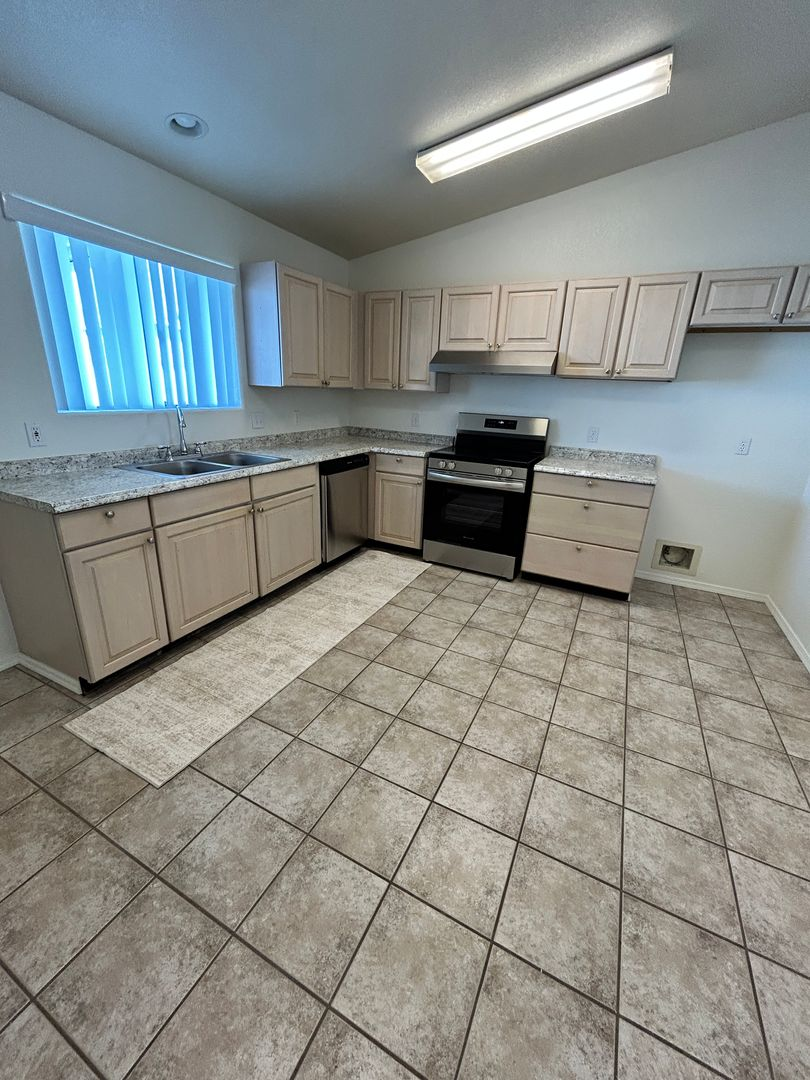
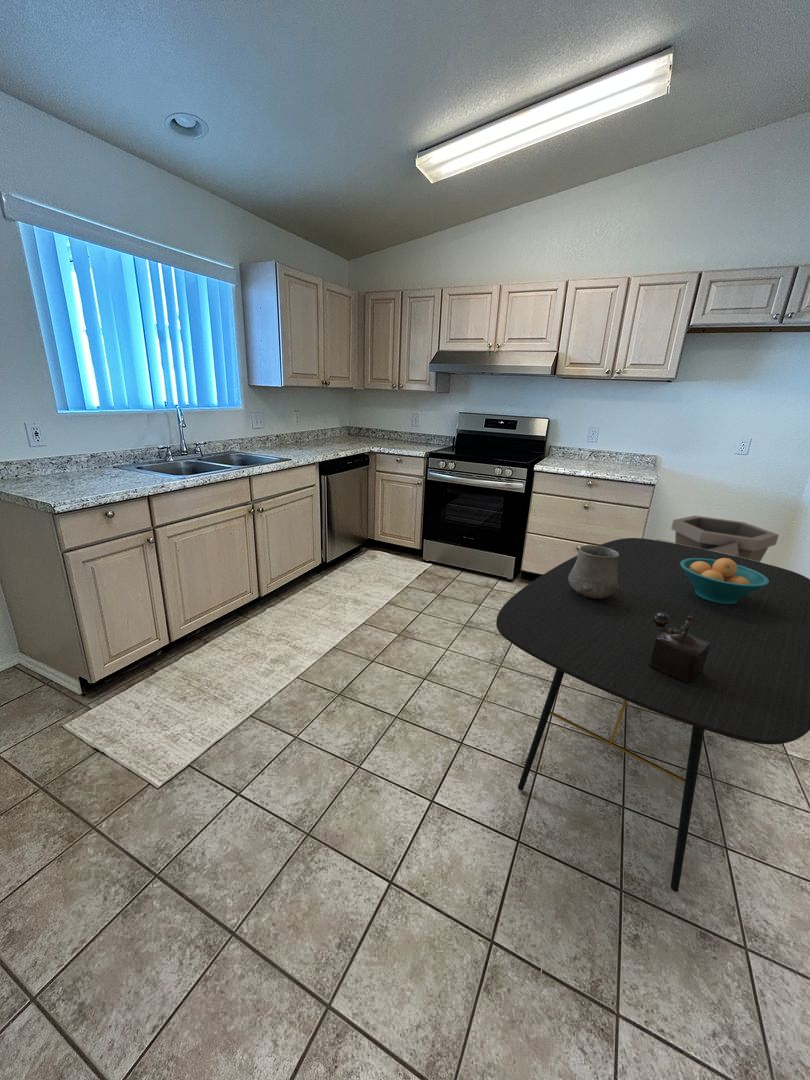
+ pepper mill (677, 646)
+ dining table (655, 673)
+ ceramic cup (594, 575)
+ bucket (714, 551)
+ fruit bowl (720, 580)
